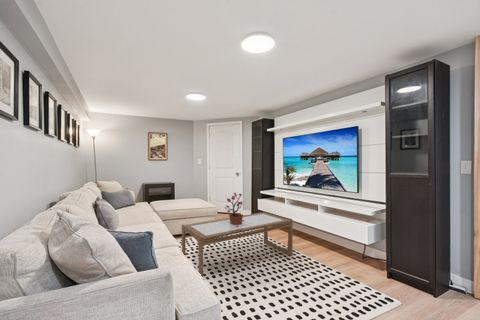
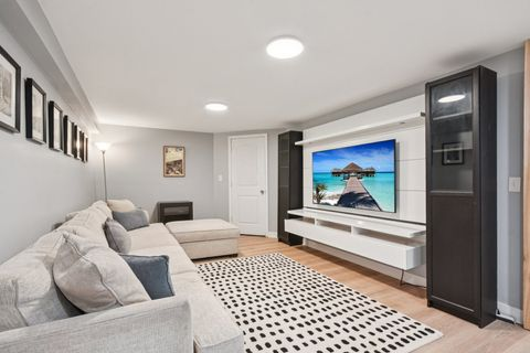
- potted plant (237, 208)
- coffee table (239, 237)
